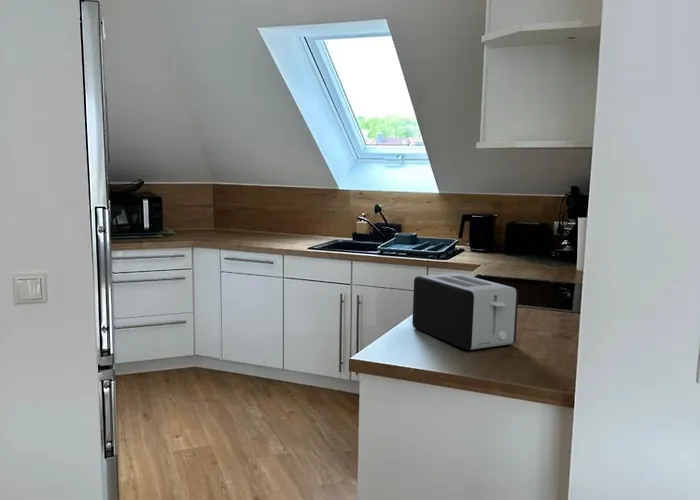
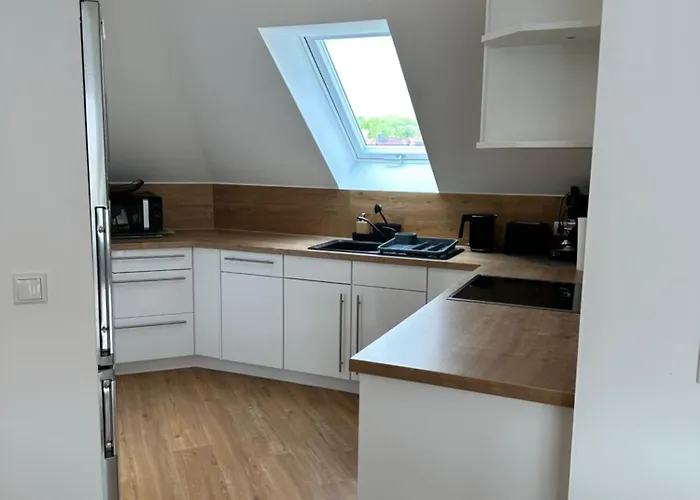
- toaster (462, 308)
